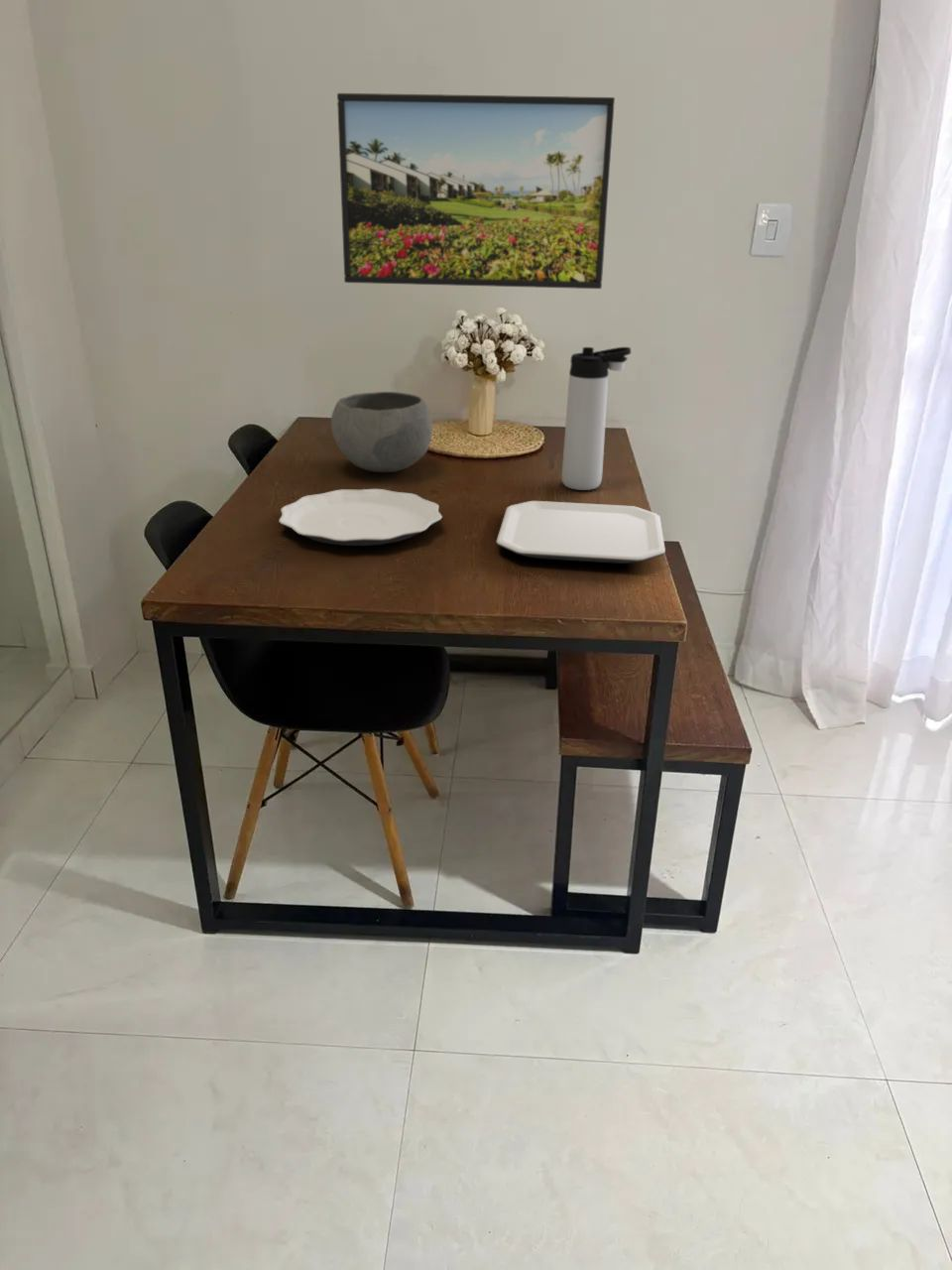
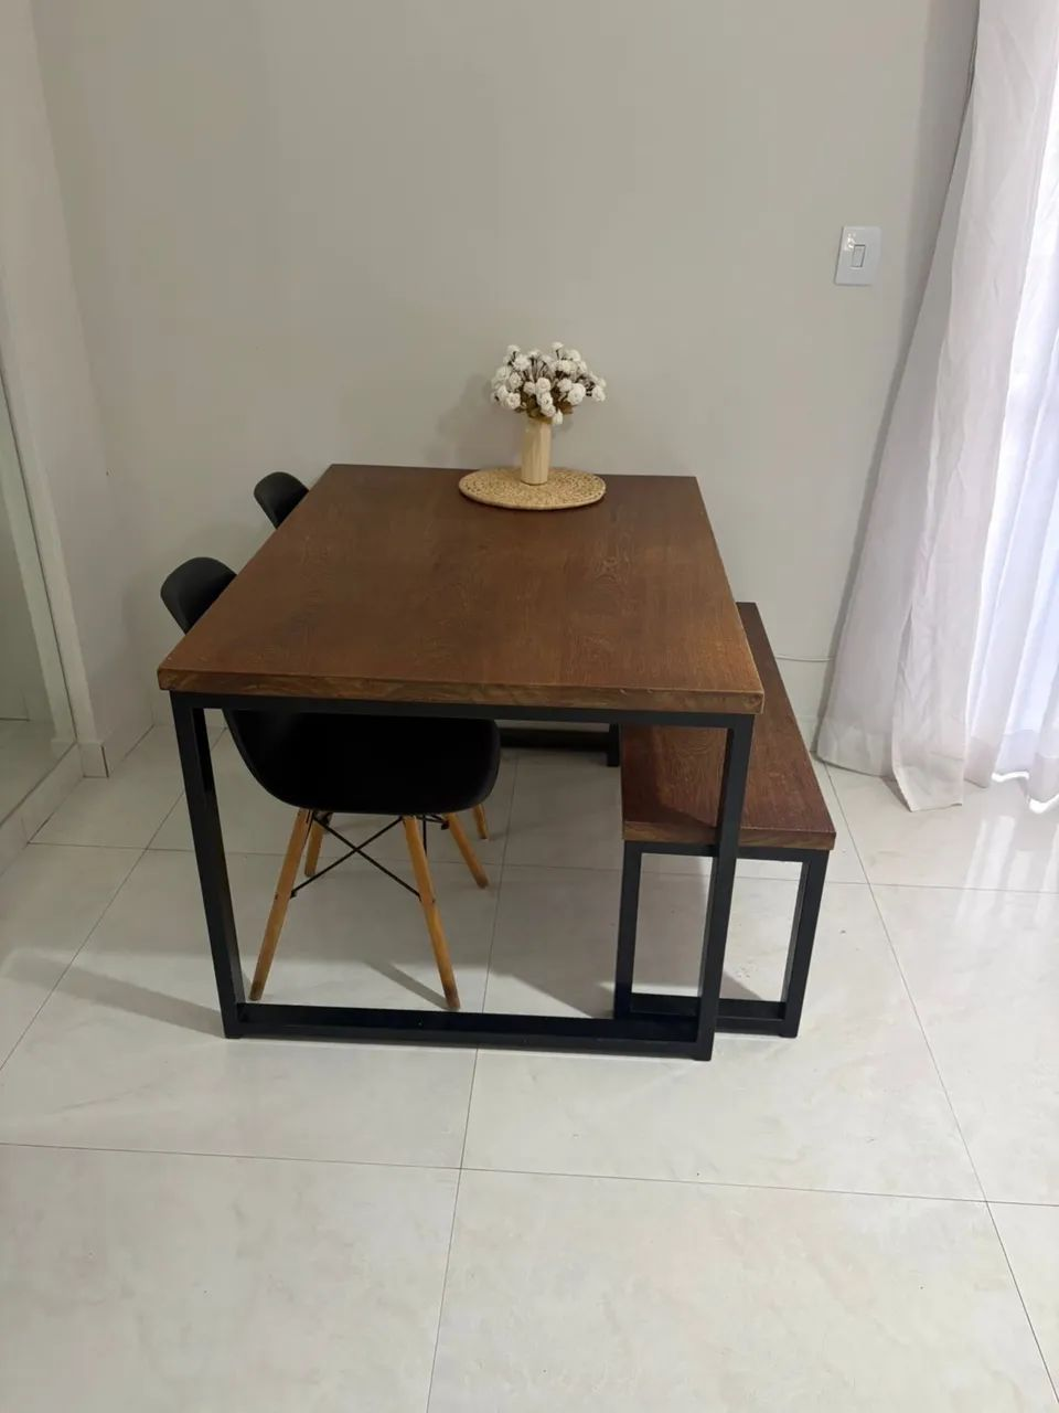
- bowl (382, 435)
- plate (581, 532)
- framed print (473, 193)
- plate (361, 518)
- thermos bottle (595, 418)
